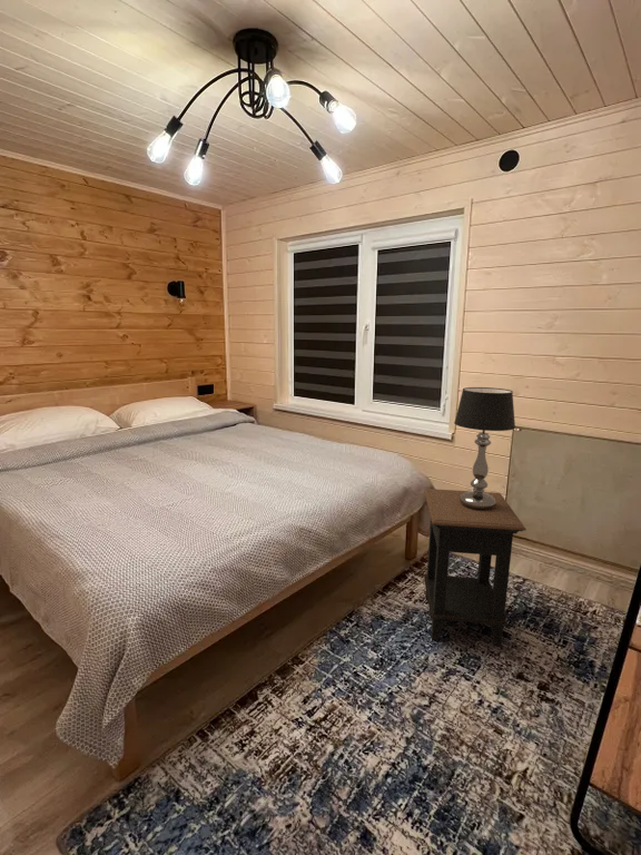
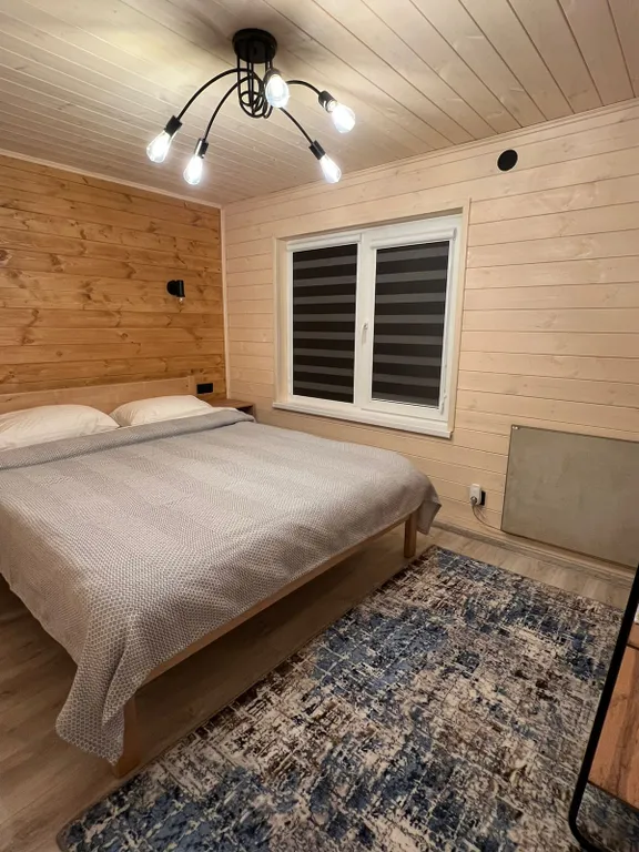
- table lamp (482, 448)
- side table (464, 552)
